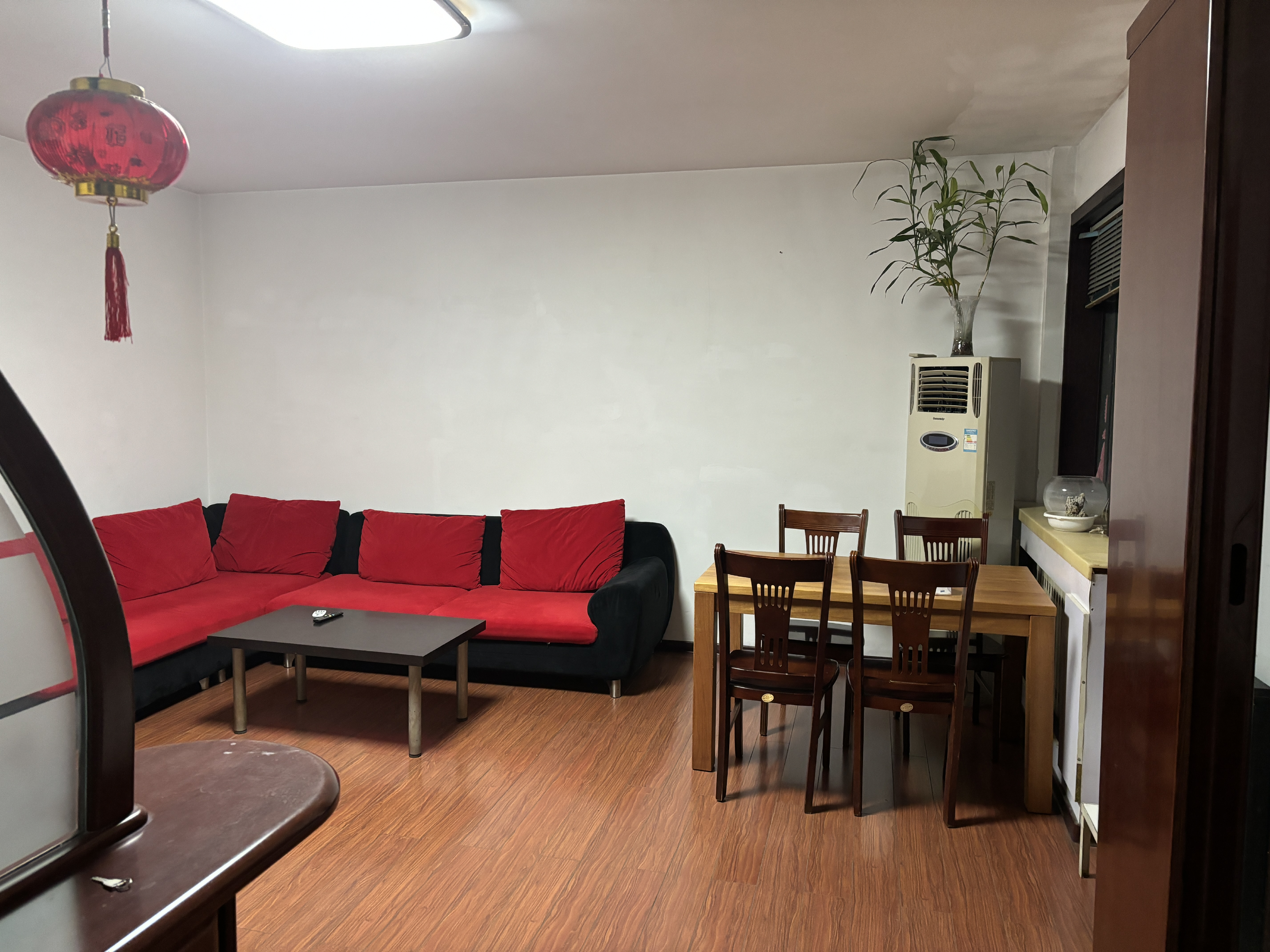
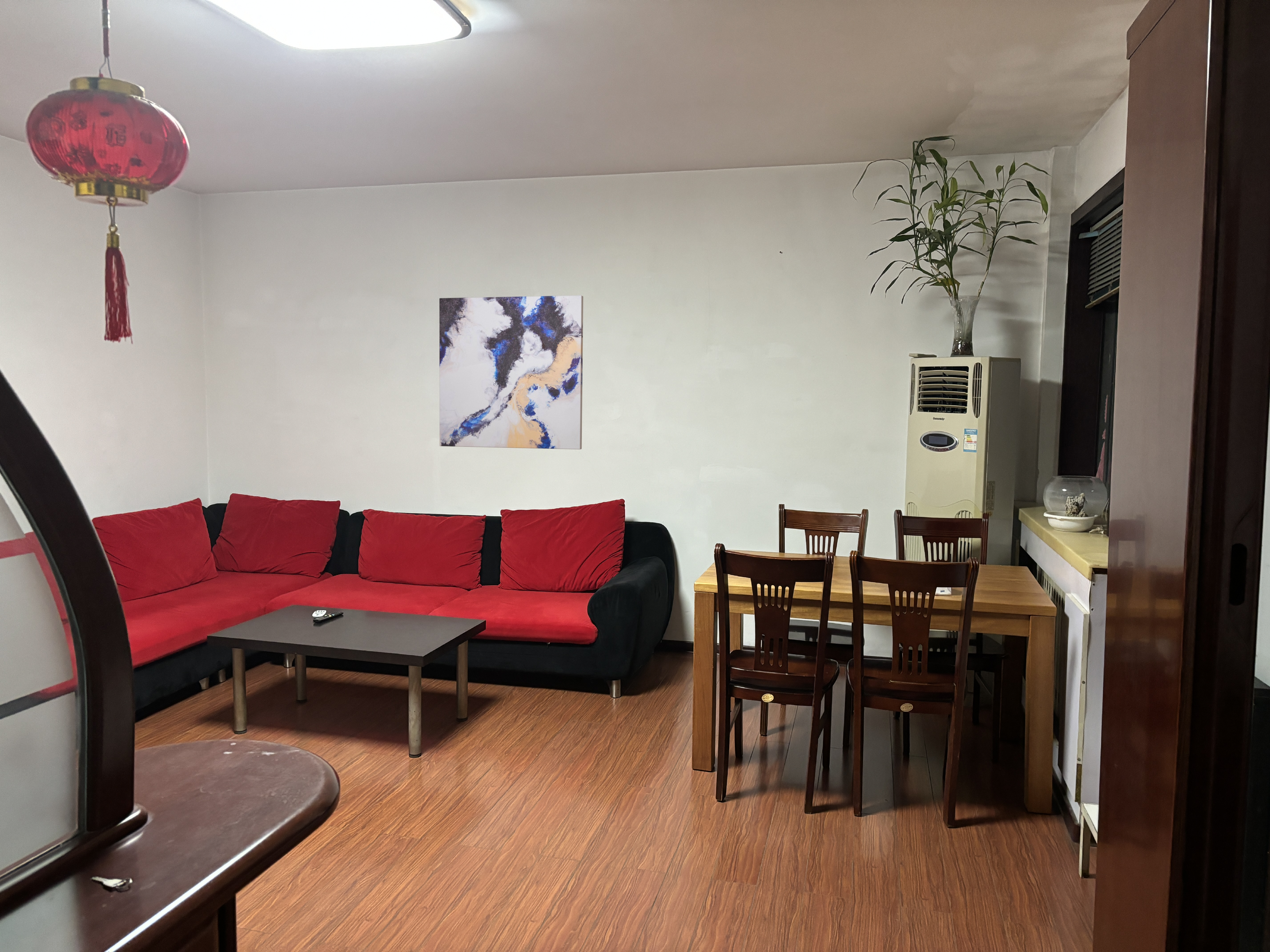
+ wall art (510, 373)
